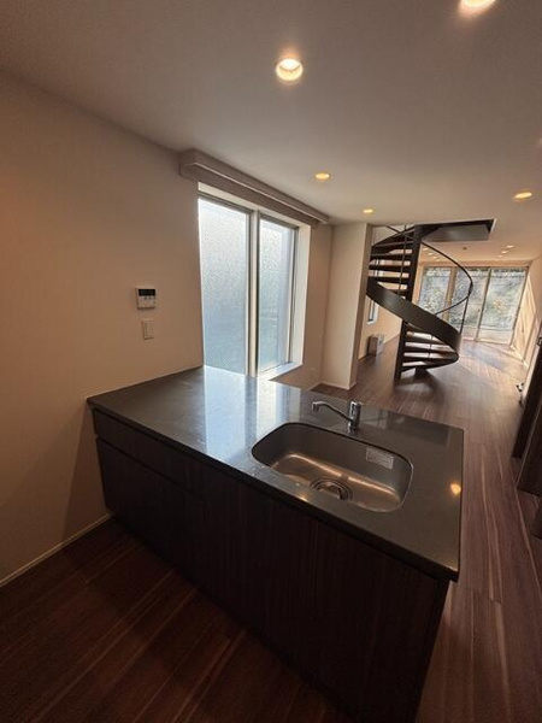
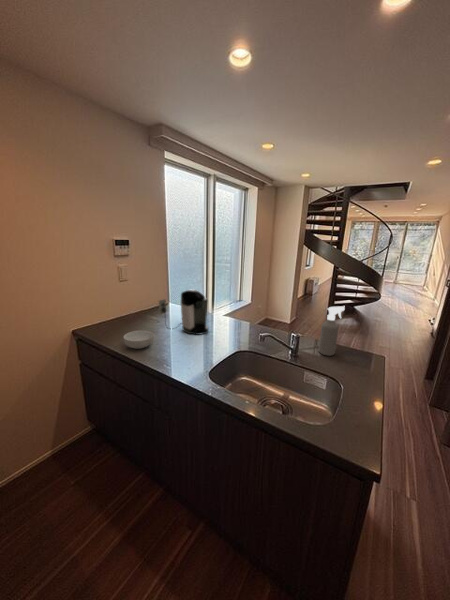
+ cereal bowl (139, 340)
+ coffee maker (188, 312)
+ spray bottle (331, 330)
